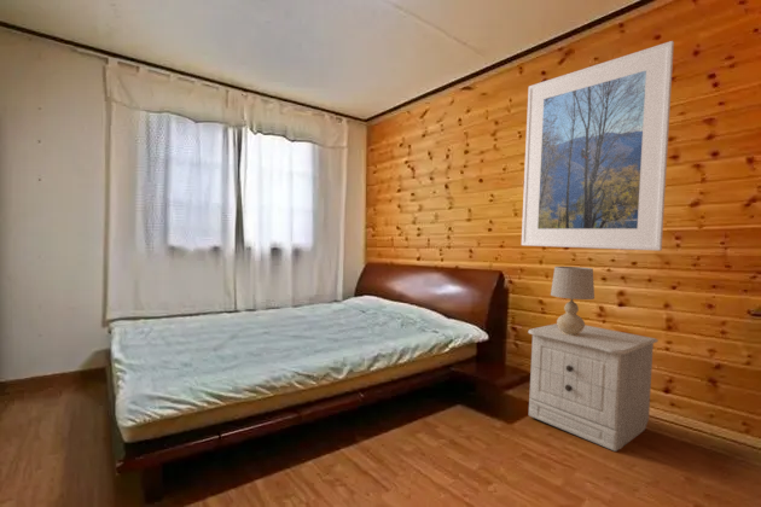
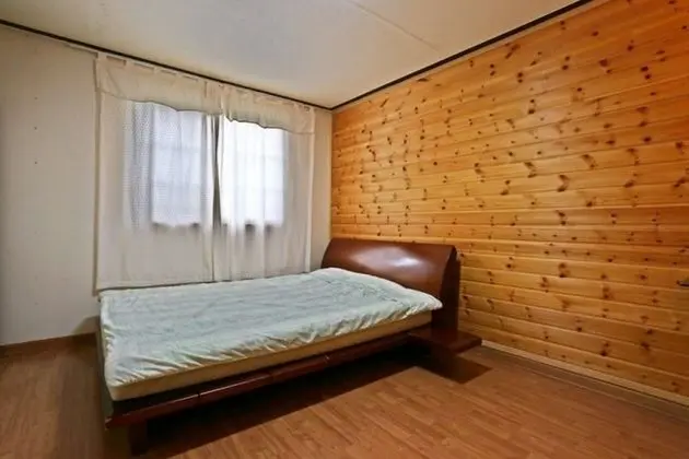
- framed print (586, 157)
- nightstand (587, 378)
- table lamp (571, 299)
